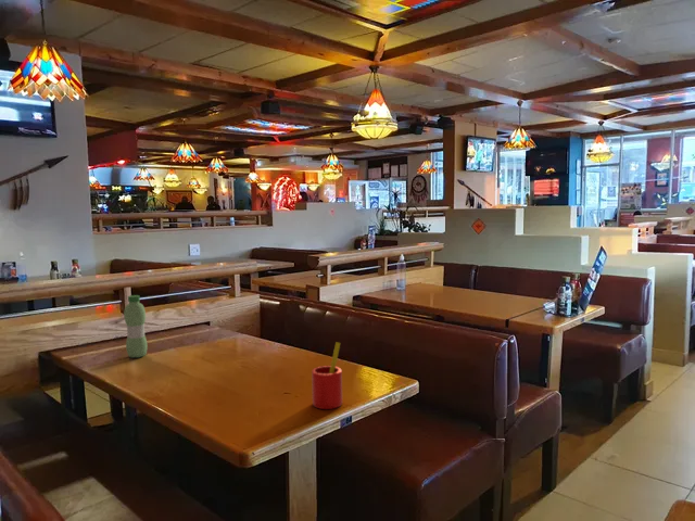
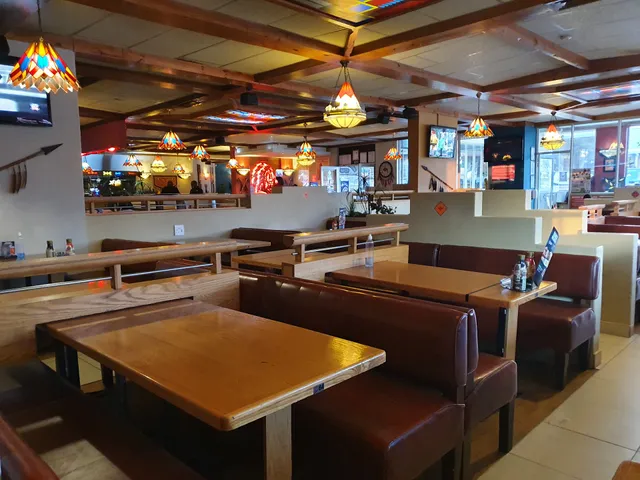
- water bottle (135, 326)
- straw (328, 373)
